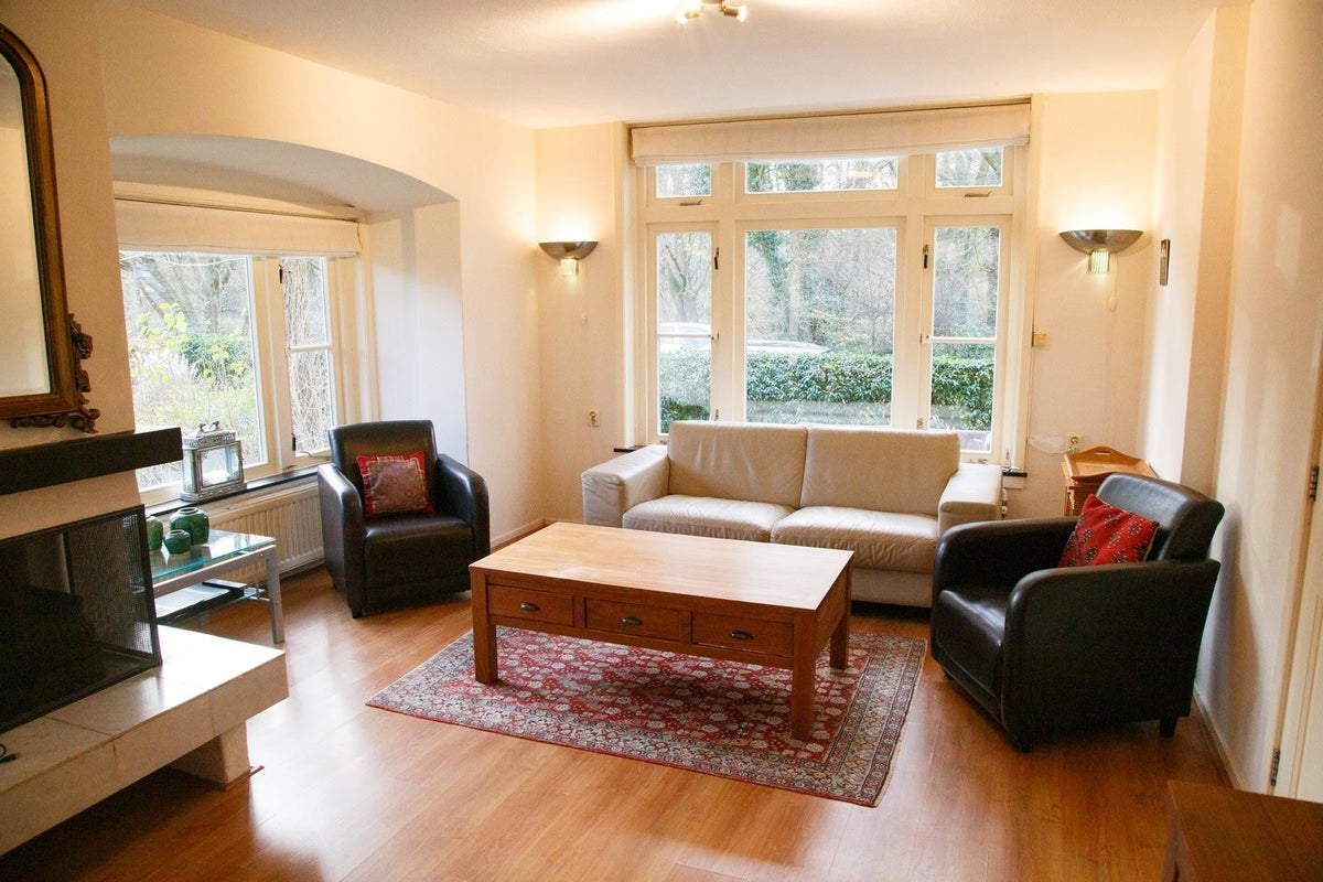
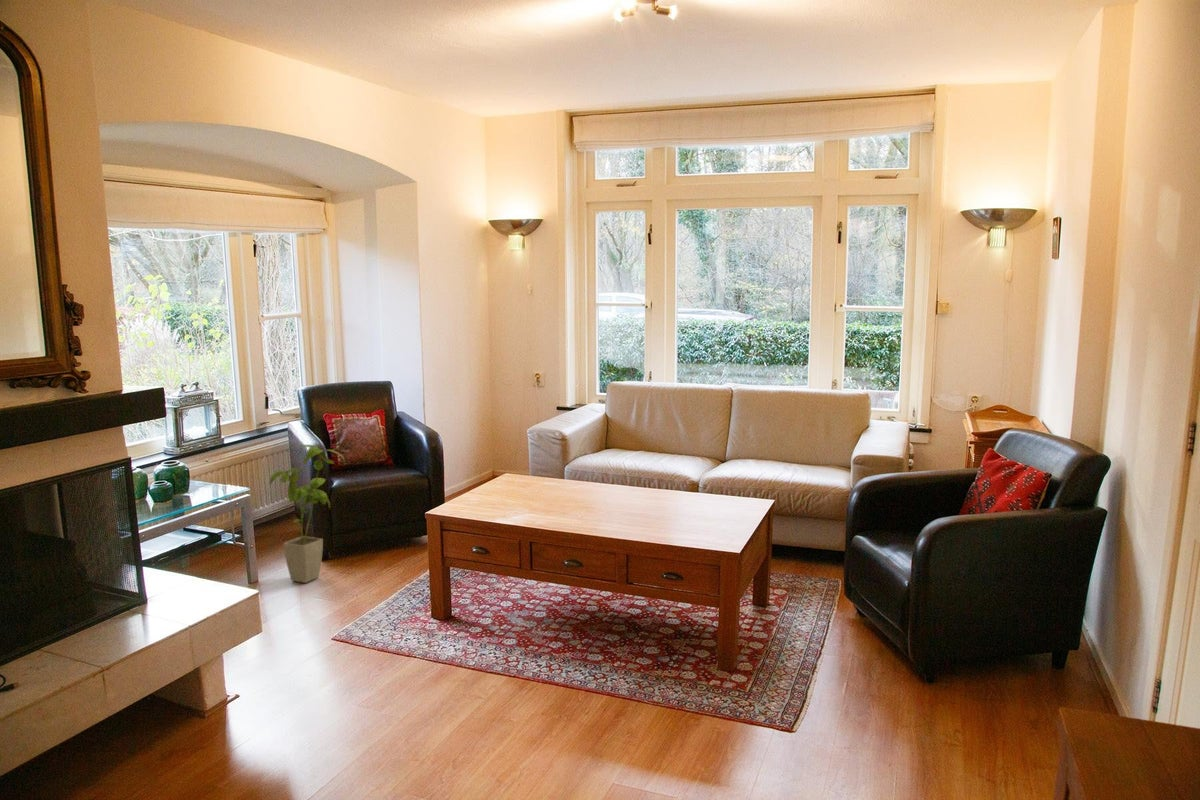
+ house plant (311, 511)
